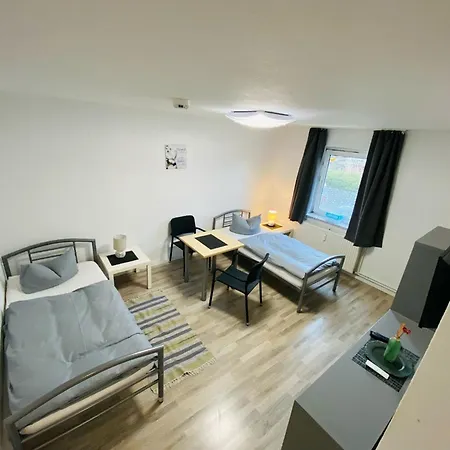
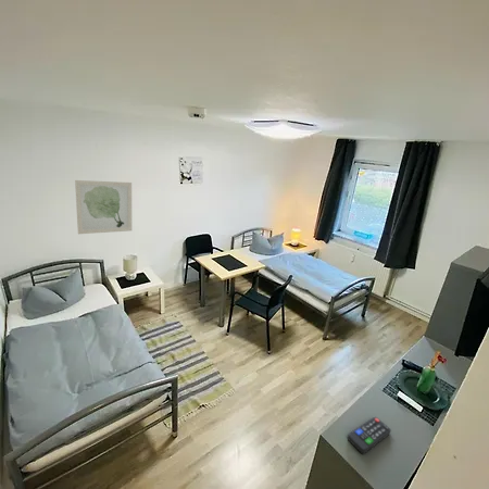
+ wall art (105, 206)
+ remote control (369, 434)
